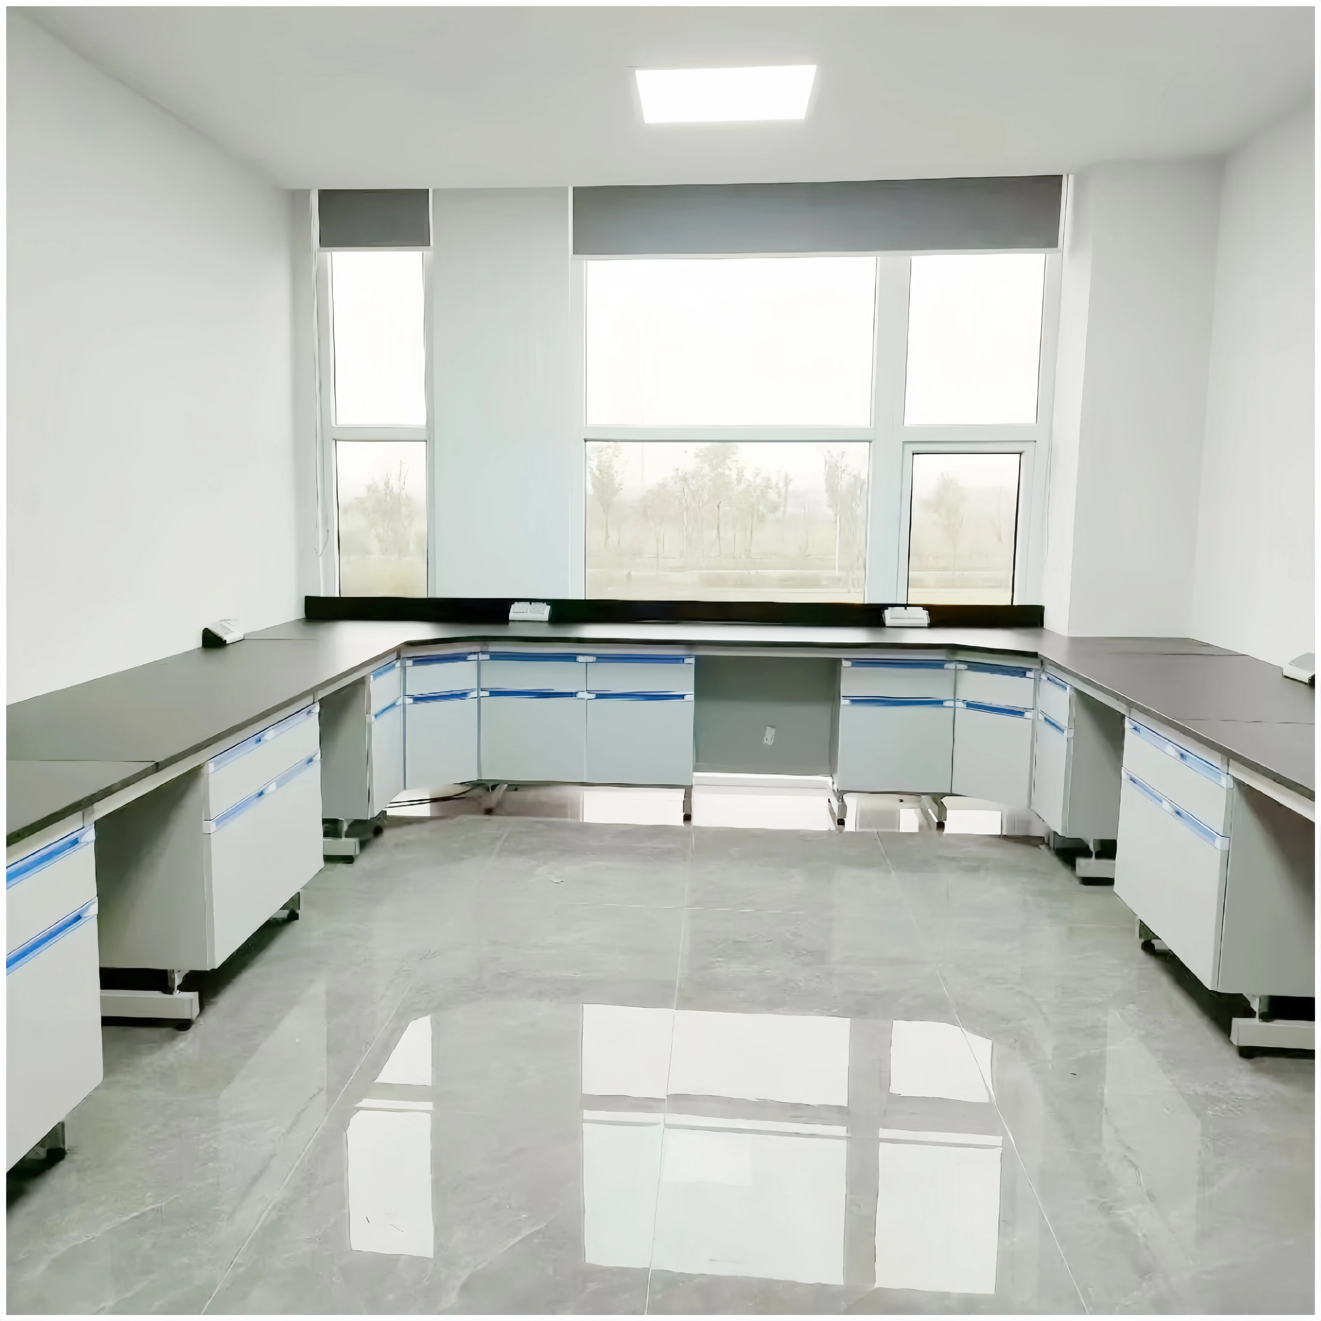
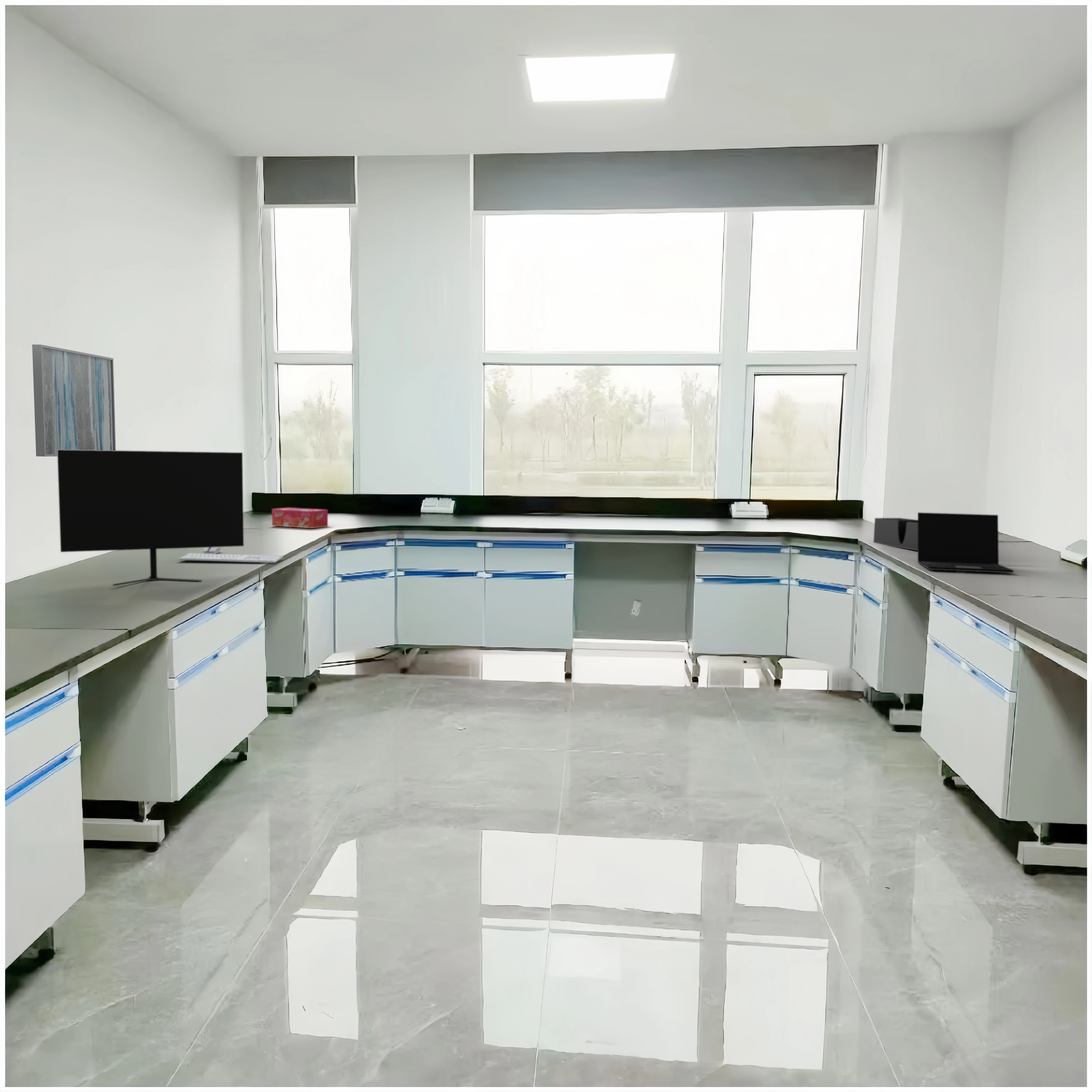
+ keyboard (231, 558)
+ wall art (77, 404)
+ tissue box (300, 518)
+ desk organizer (914, 534)
+ monitor (154, 516)
+ laptop (964, 541)
+ computer mouse (212, 549)
